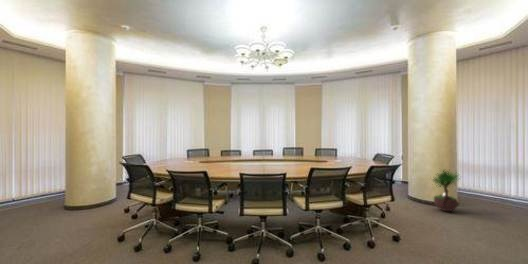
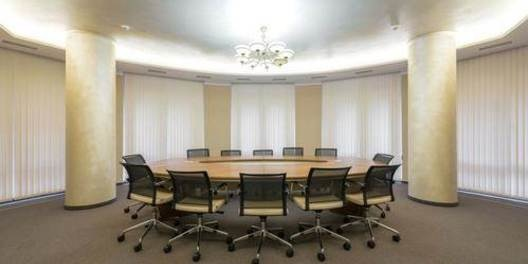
- potted tree (444, 188)
